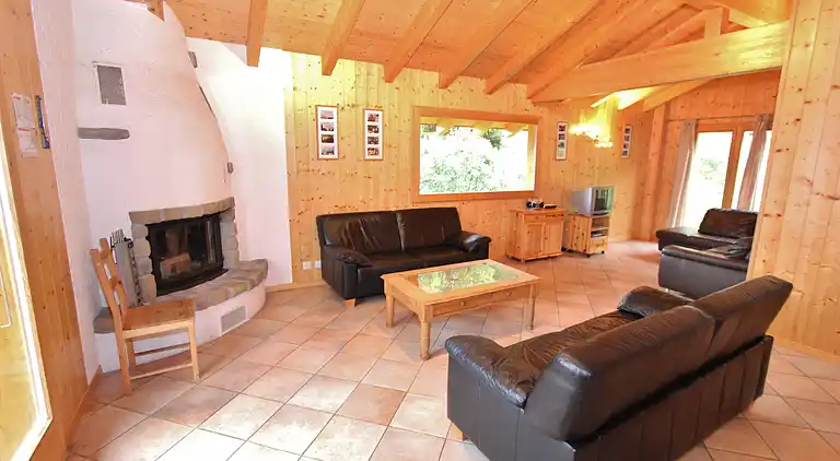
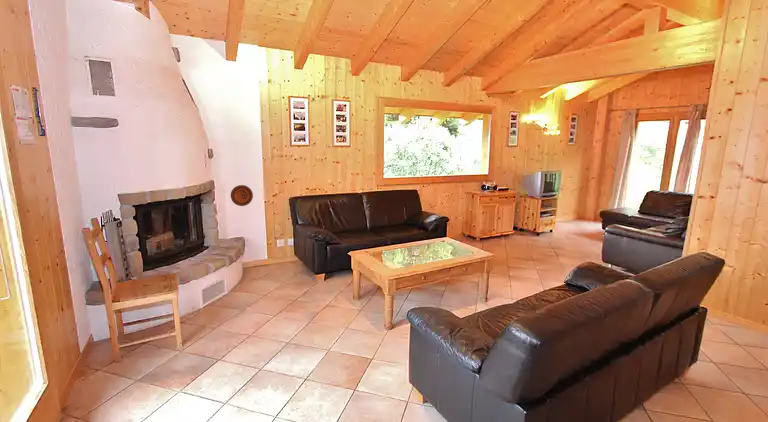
+ decorative plate (241, 195)
